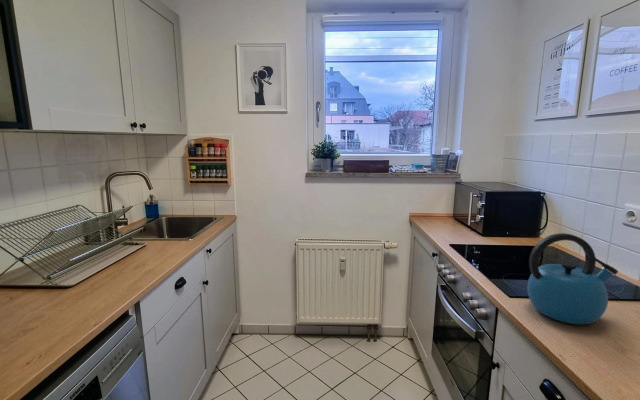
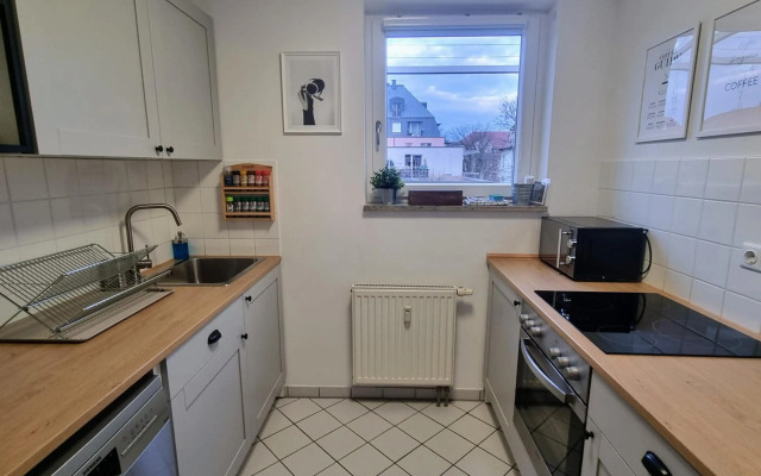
- kettle (571, 274)
